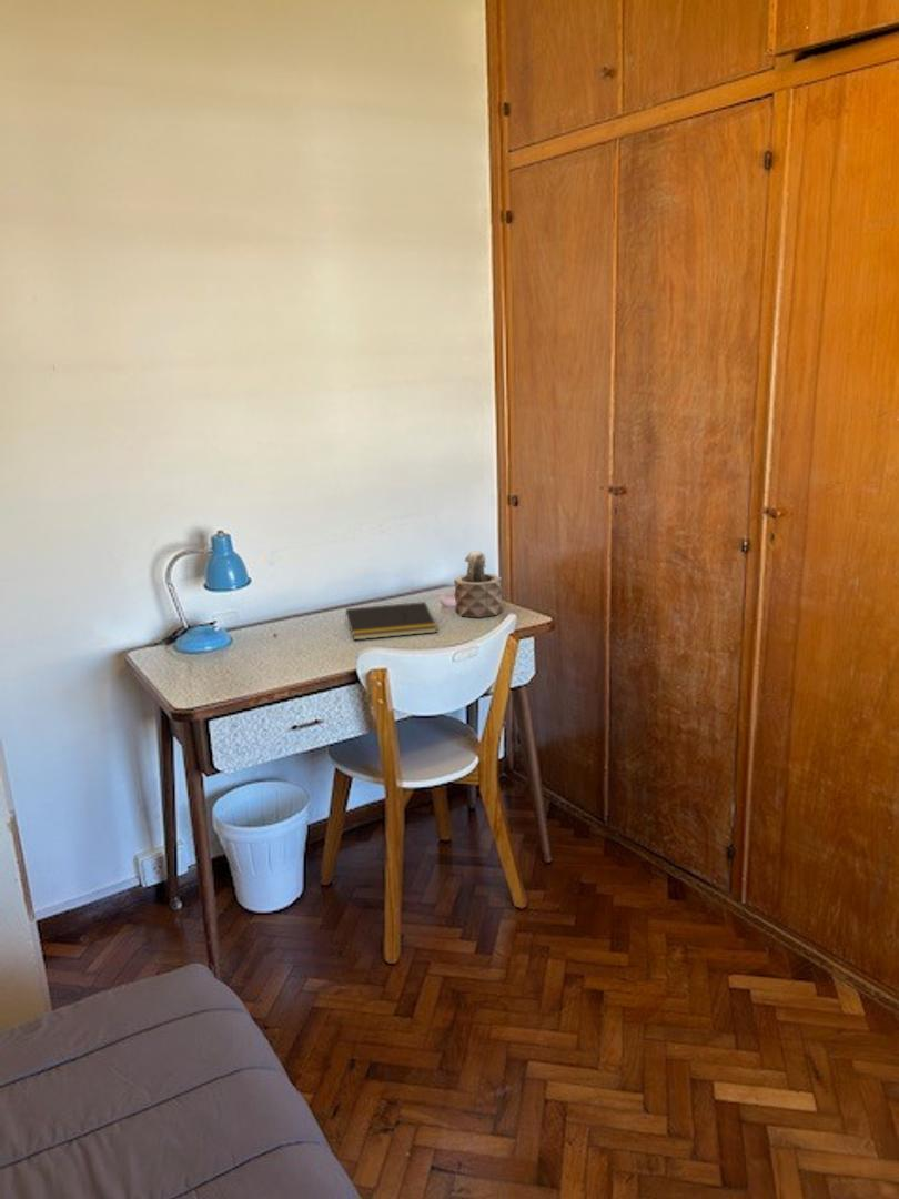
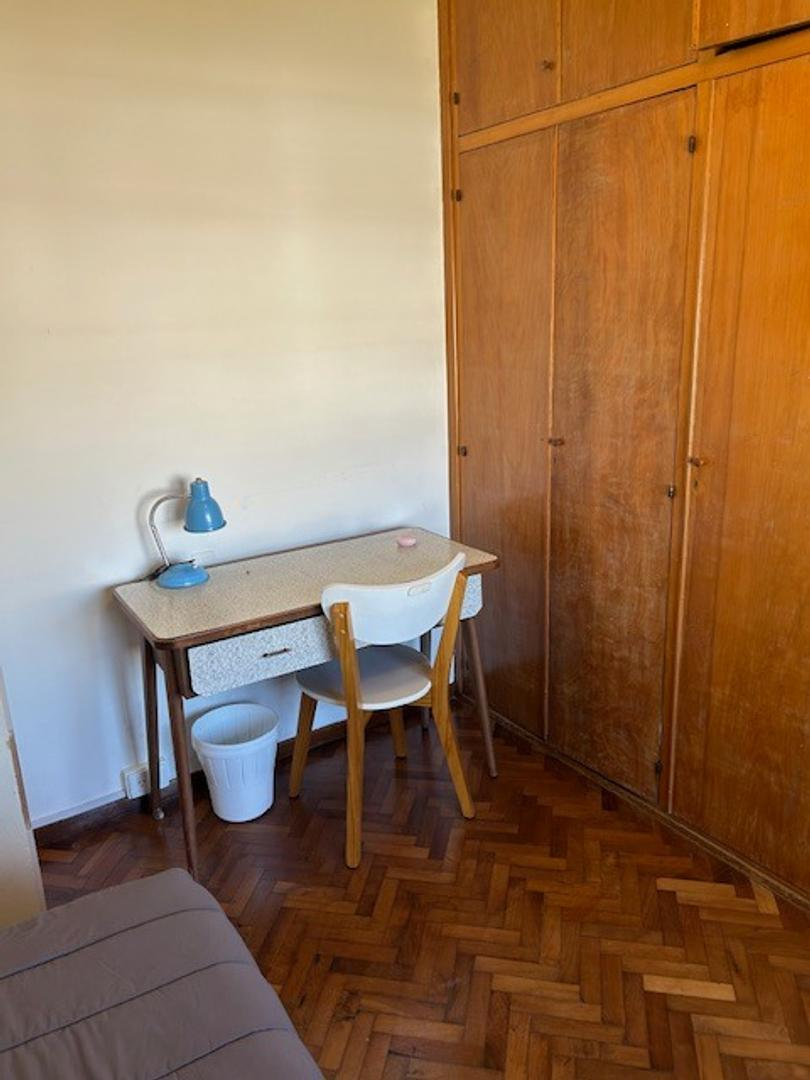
- notepad (391, 619)
- succulent plant (477, 582)
